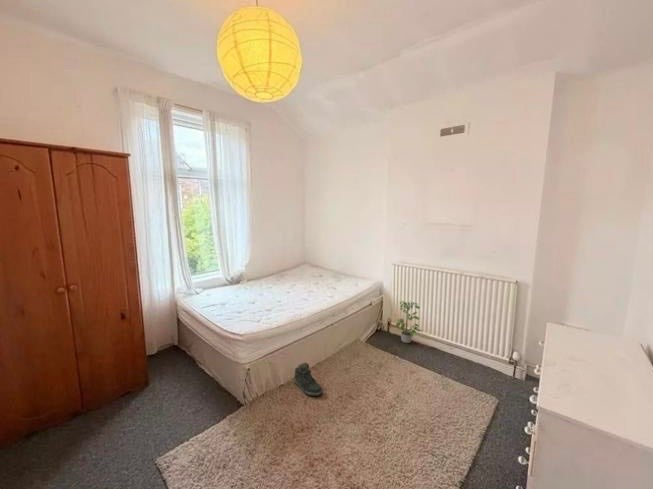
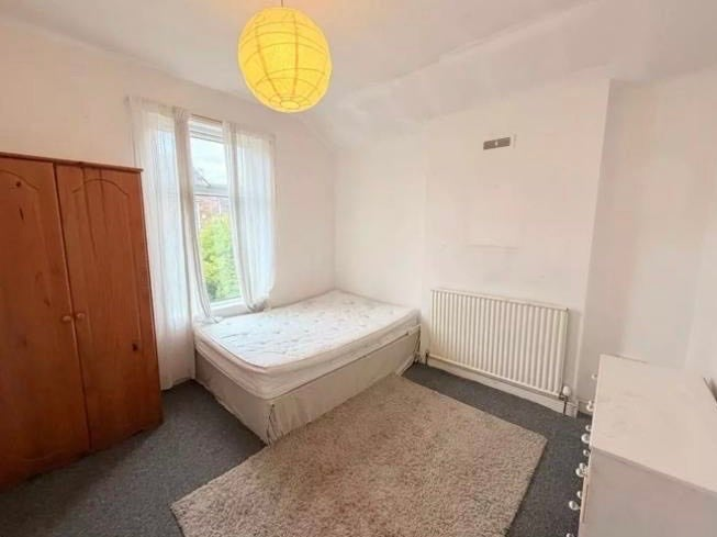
- potted plant (410, 320)
- sneaker (307, 377)
